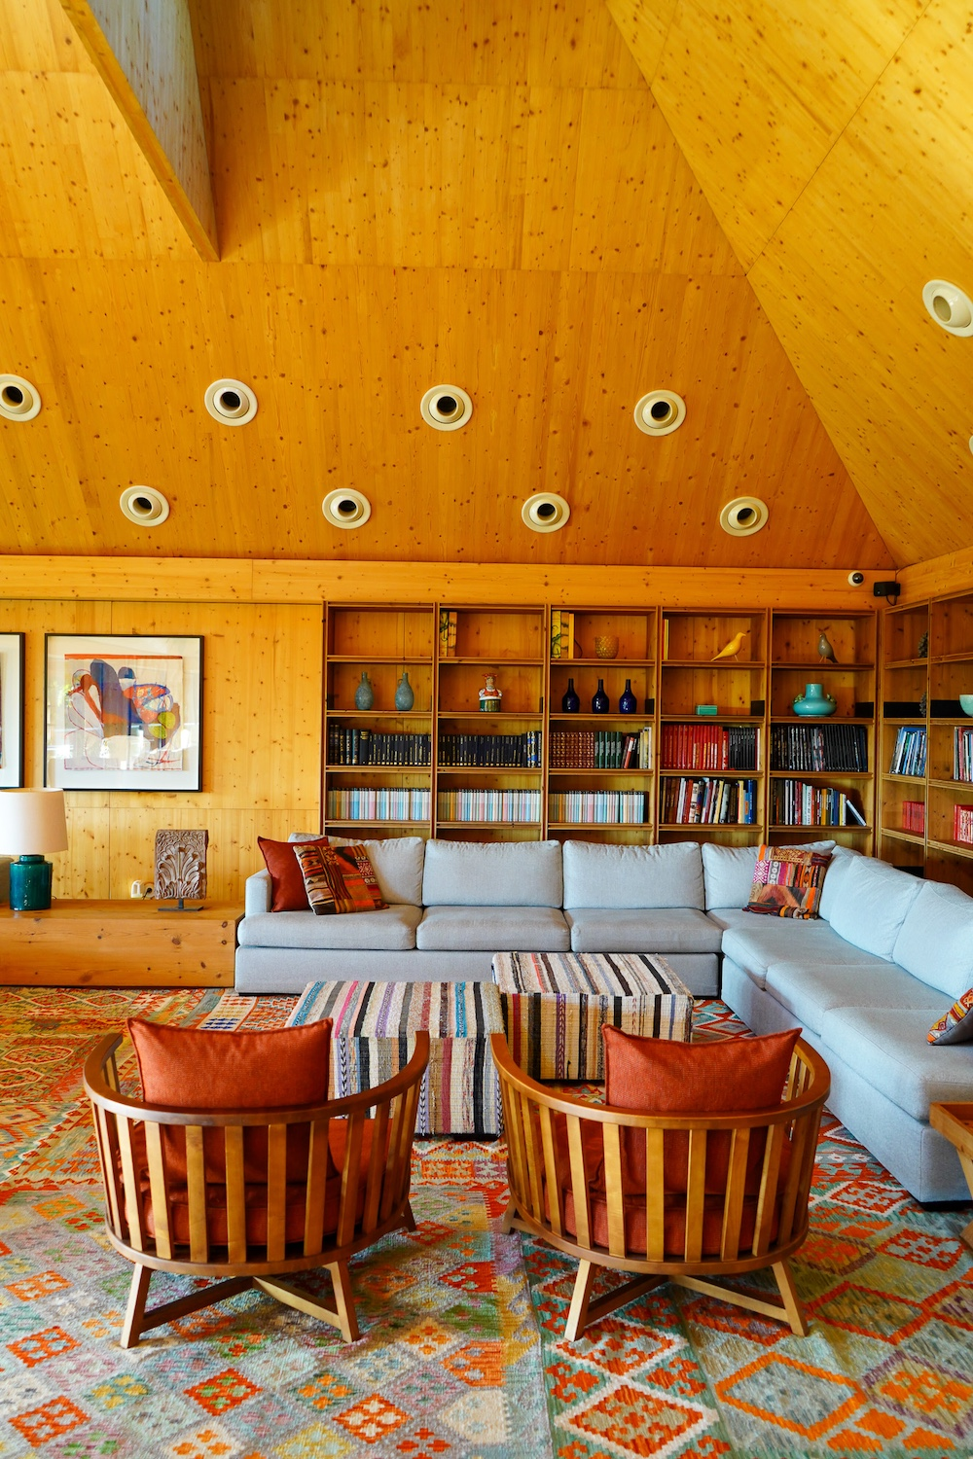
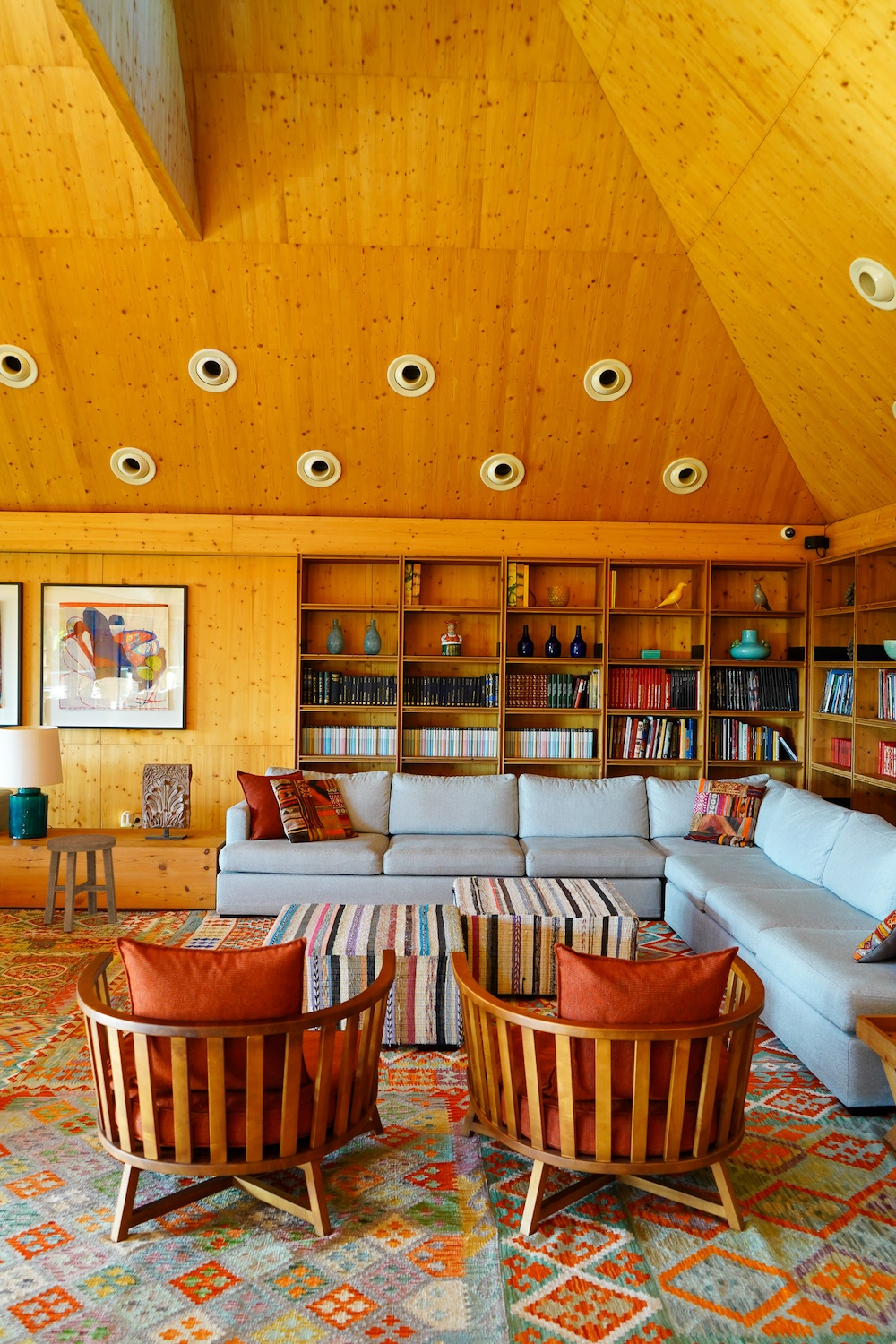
+ stool (82, 883)
